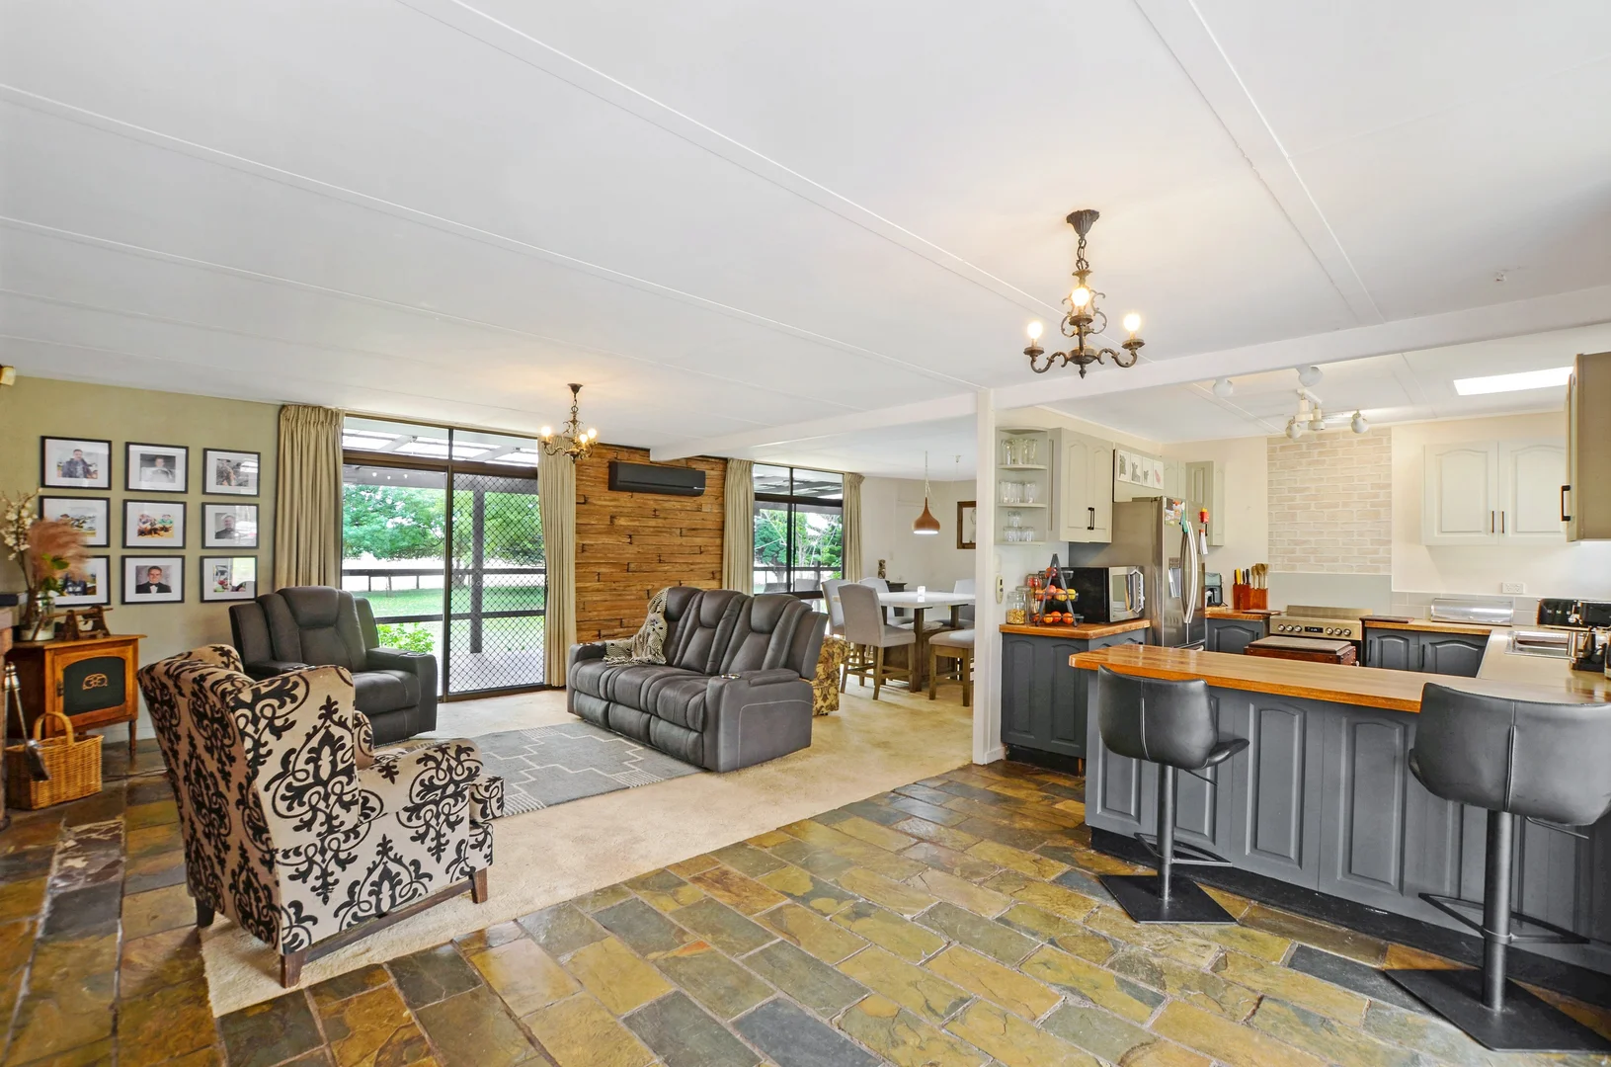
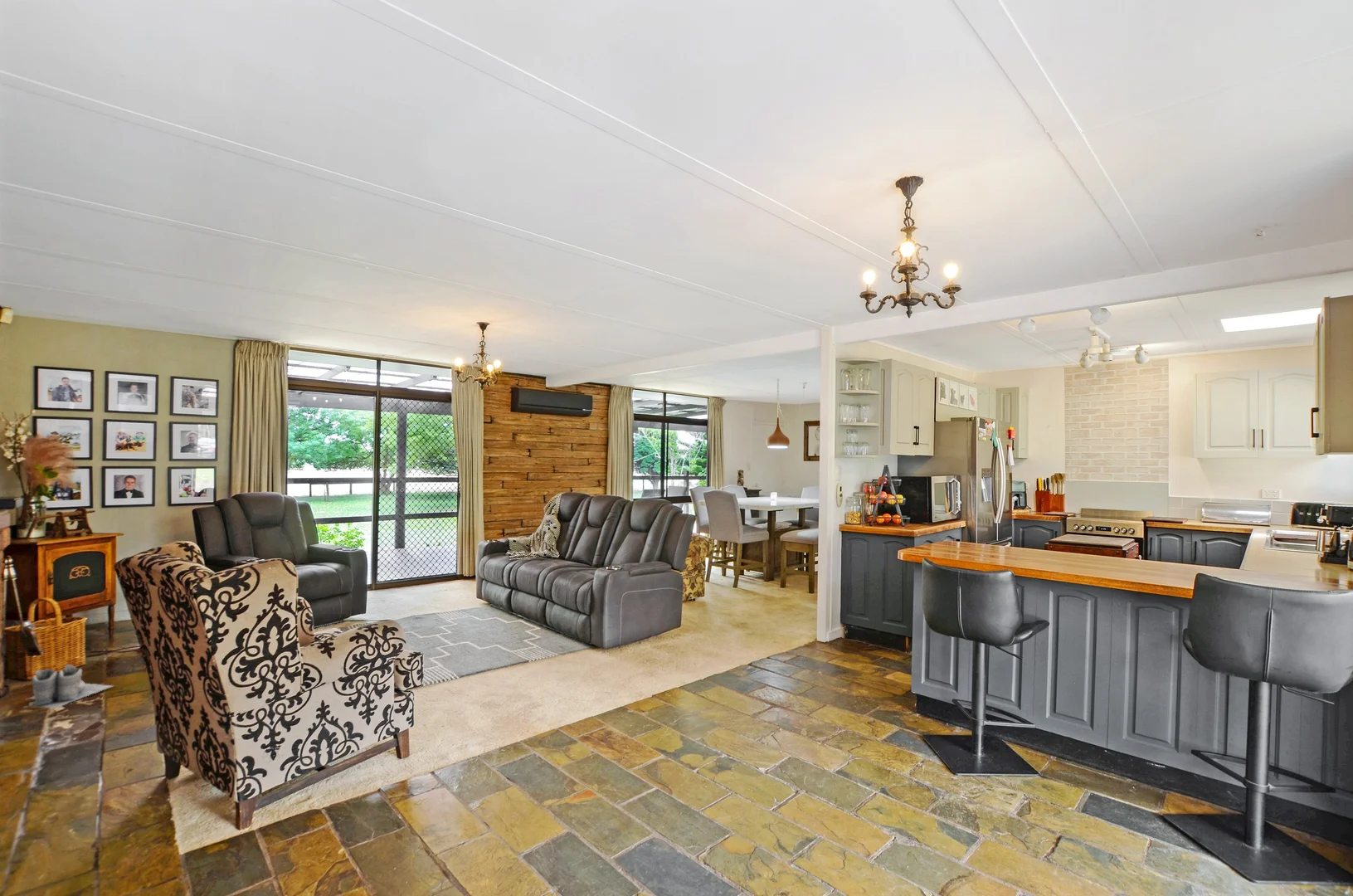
+ boots (61, 680)
